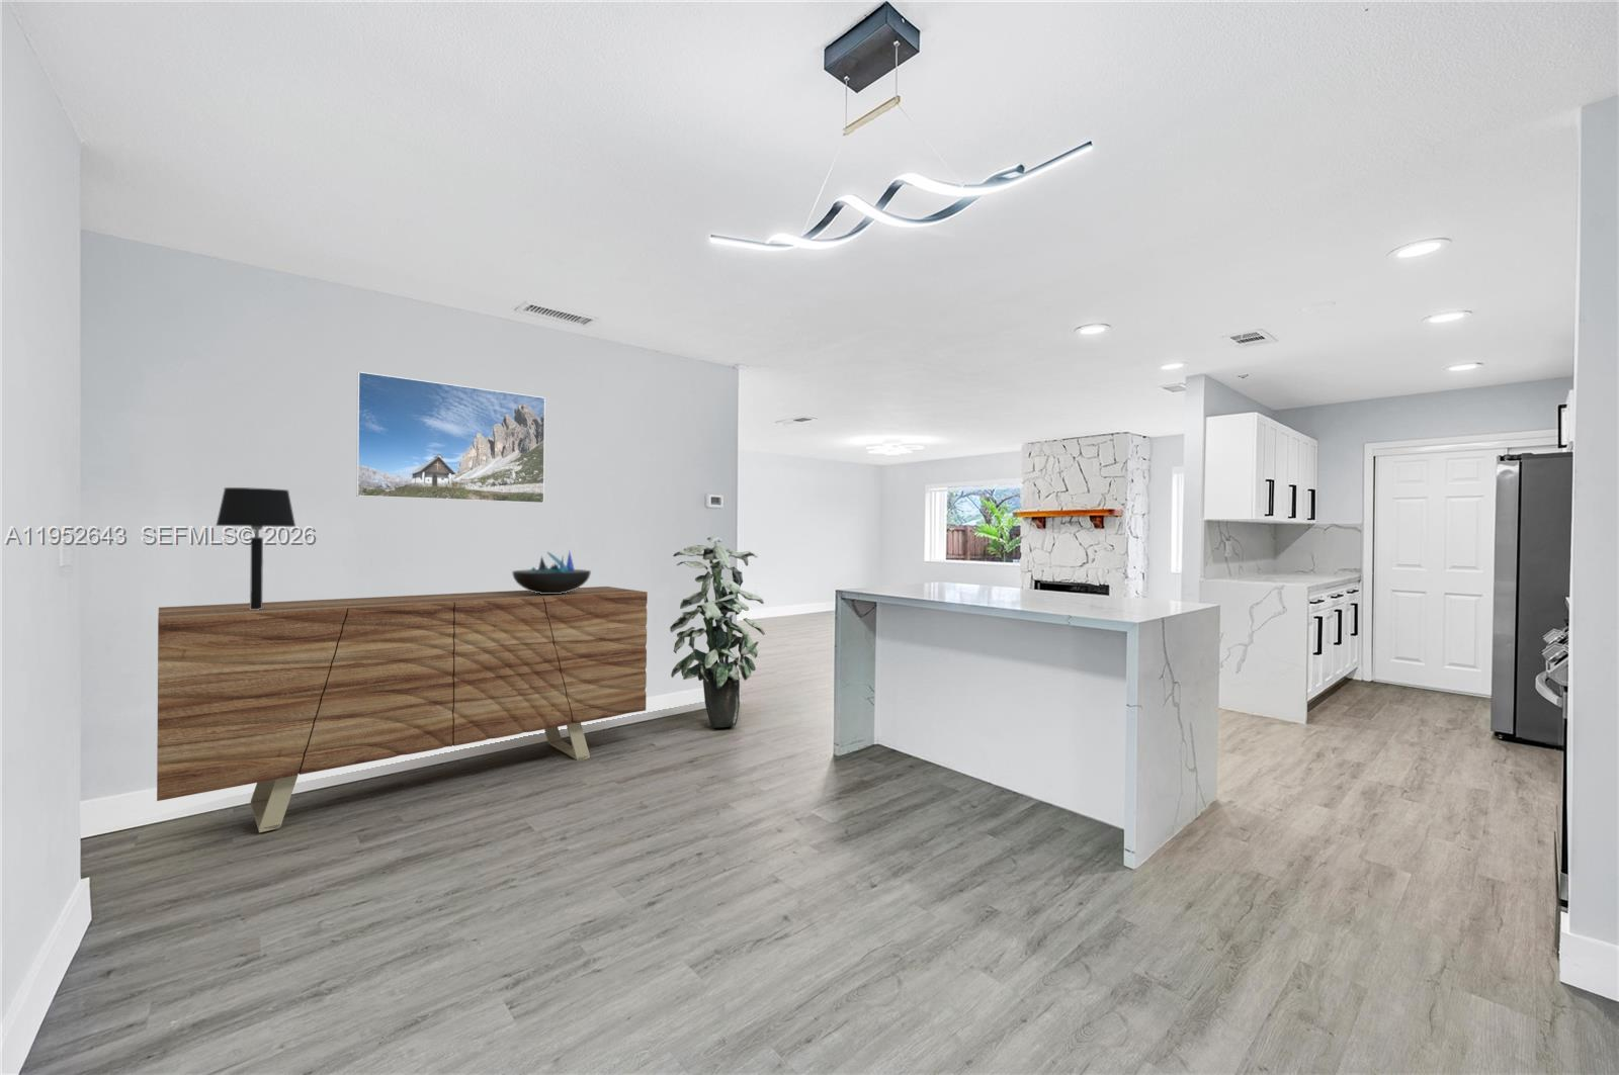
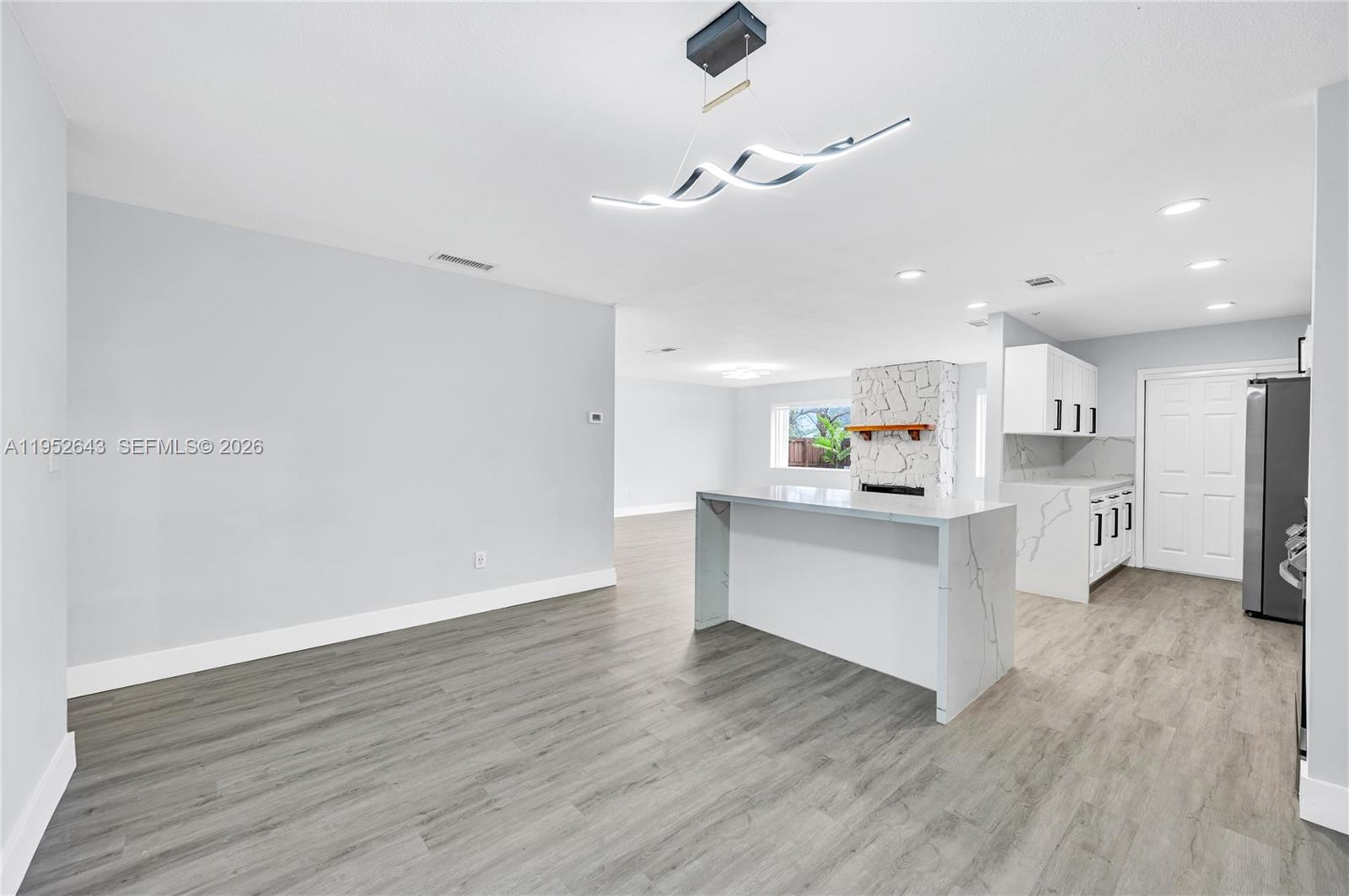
- table lamp (256, 548)
- sideboard (438, 689)
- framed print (457, 443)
- decorative bowl (552, 570)
- indoor plant (715, 630)
